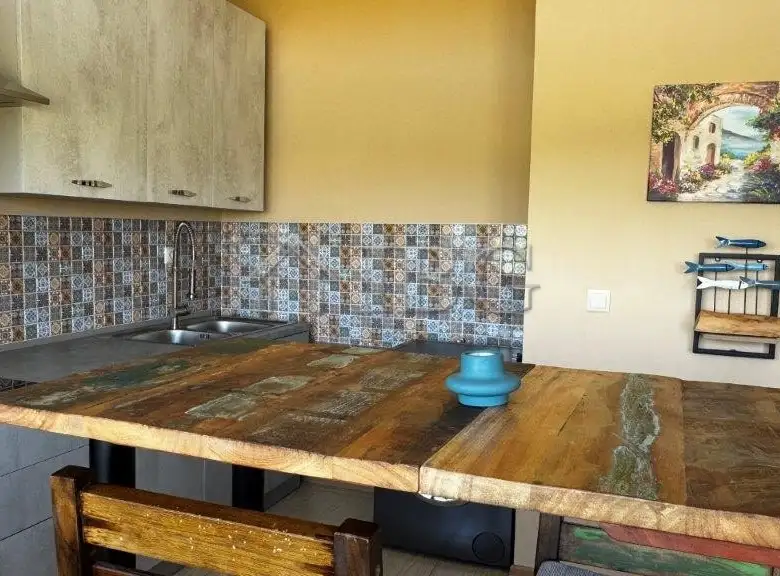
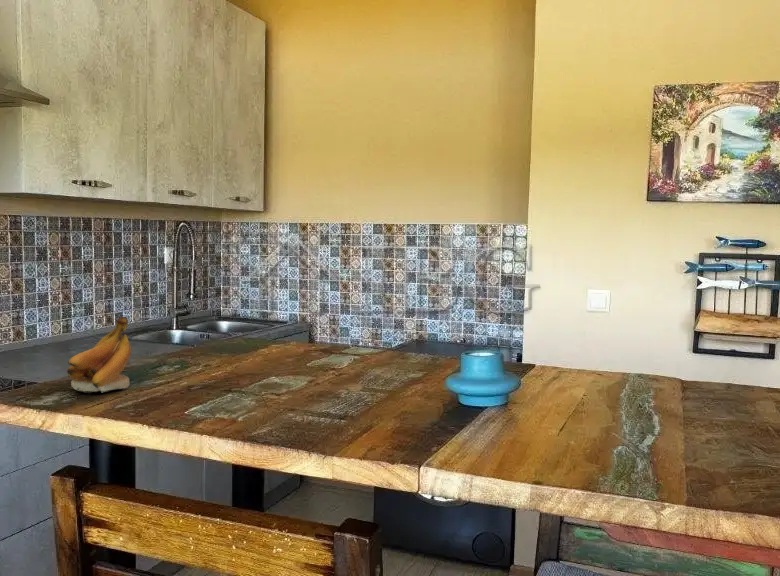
+ banana (99, 354)
